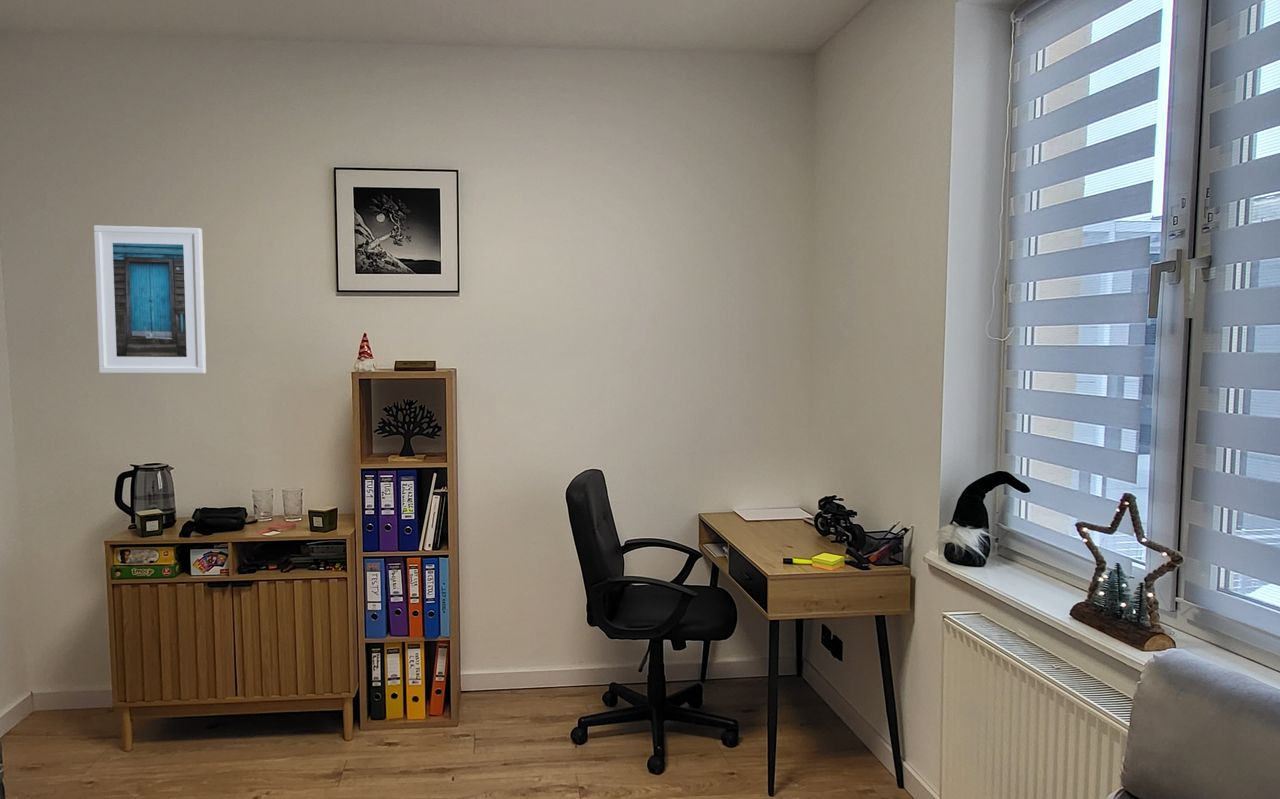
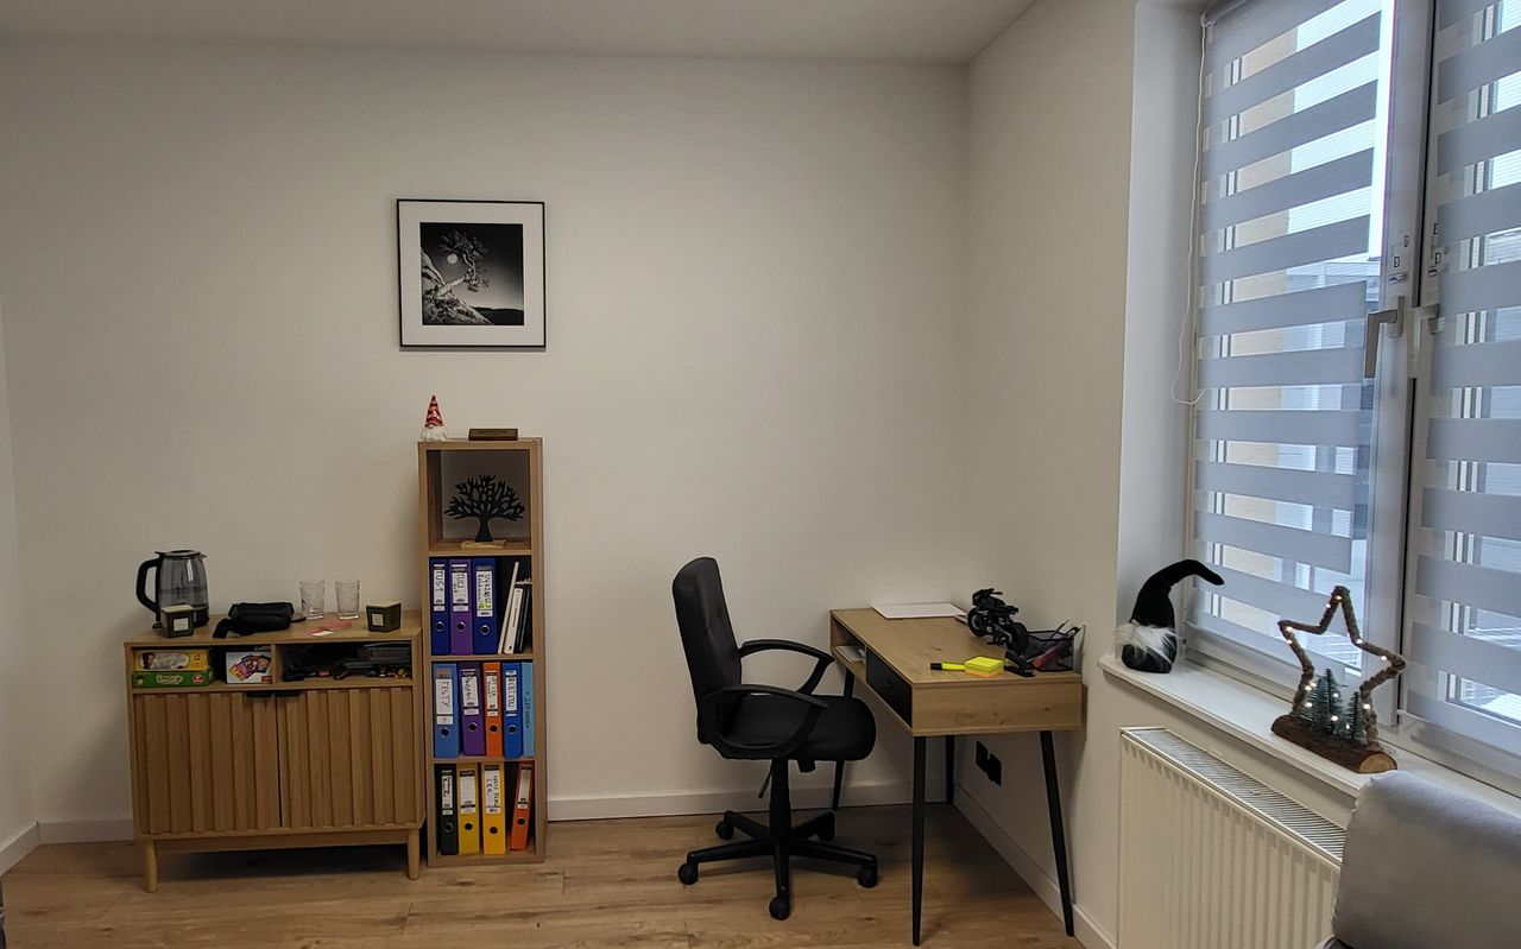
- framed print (150, 300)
